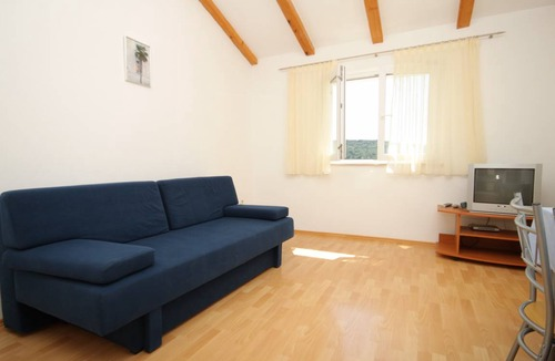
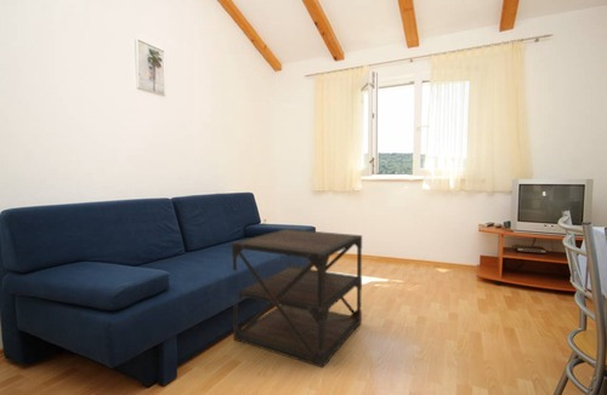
+ side table (300, 285)
